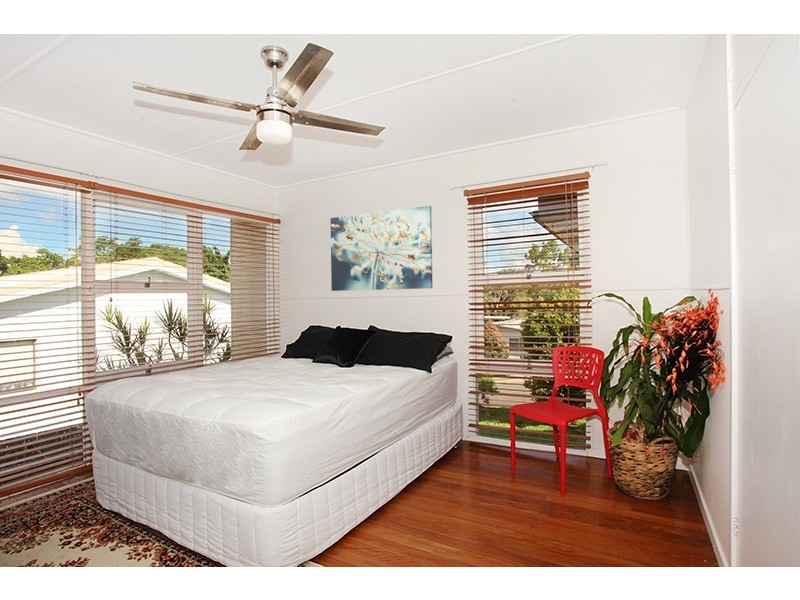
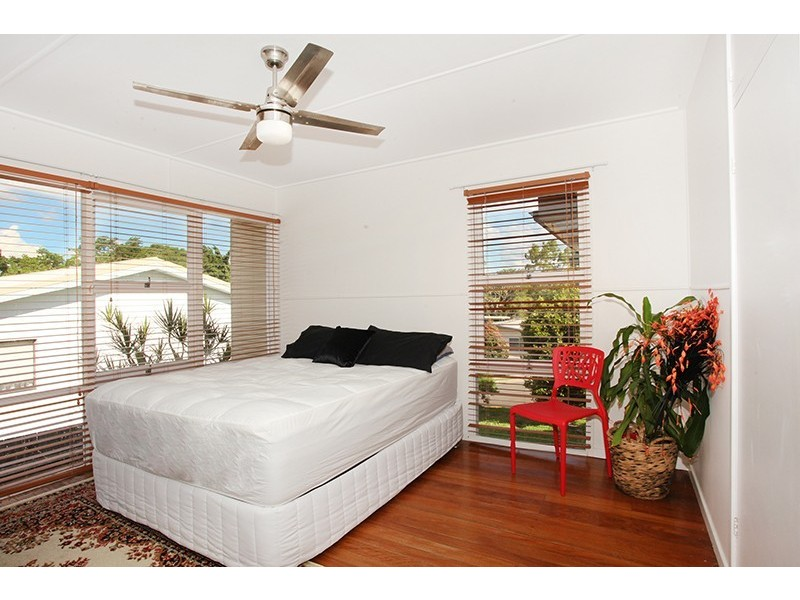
- wall art (378, 251)
